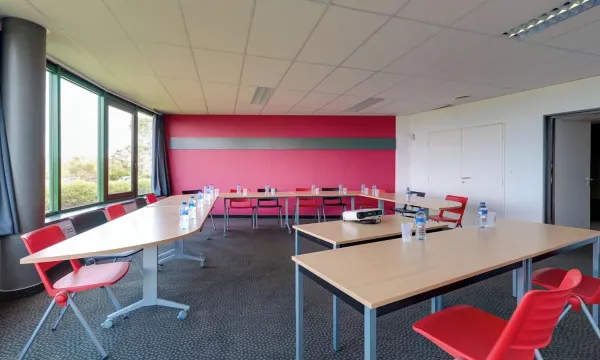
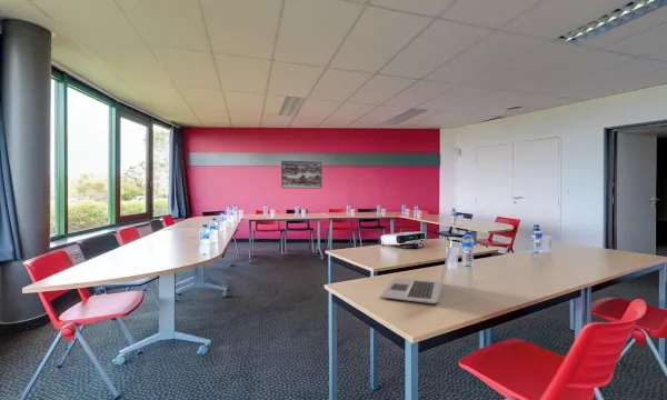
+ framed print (301, 174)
+ laptop (414, 279)
